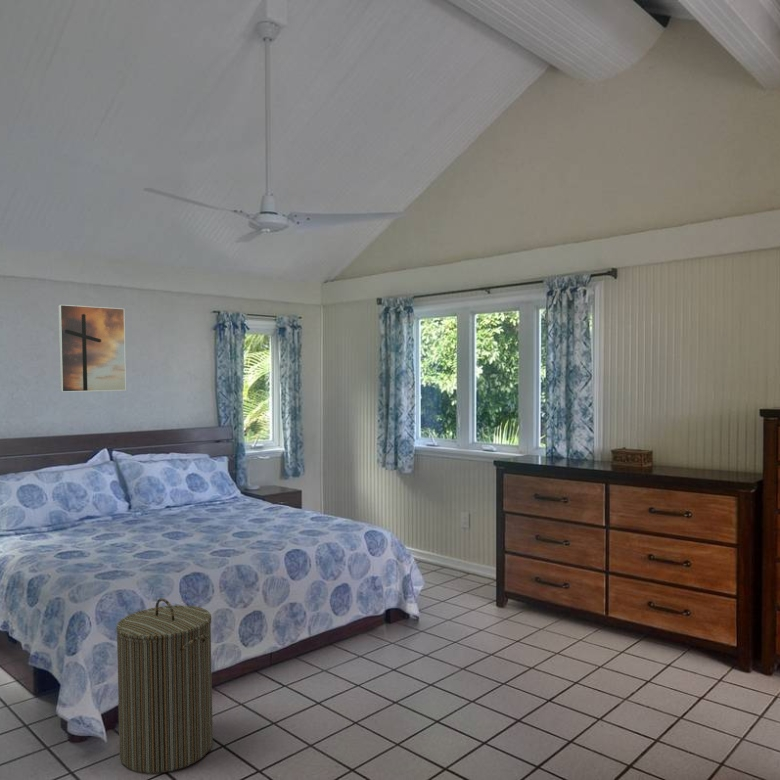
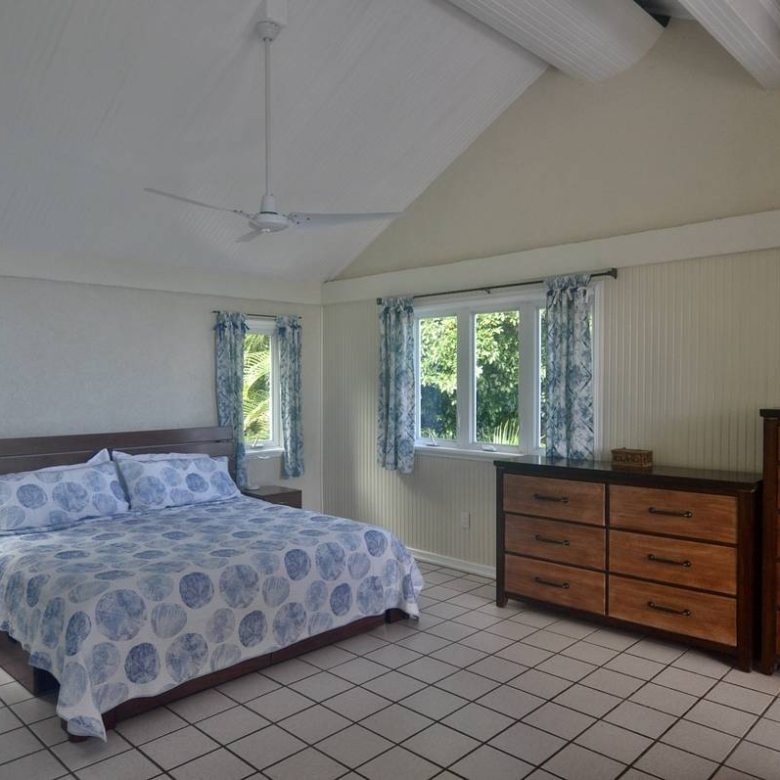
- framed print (93, 349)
- laundry hamper (165, 674)
